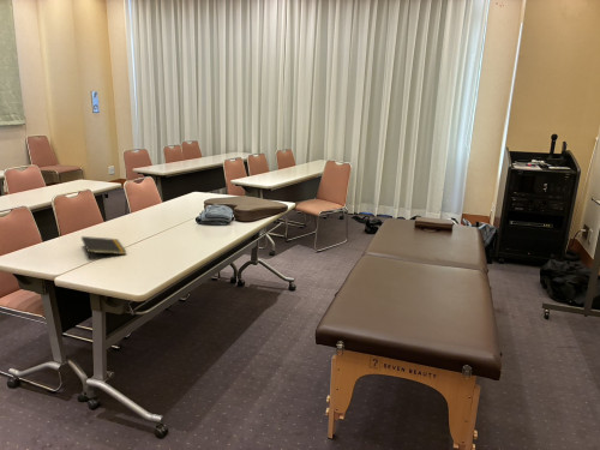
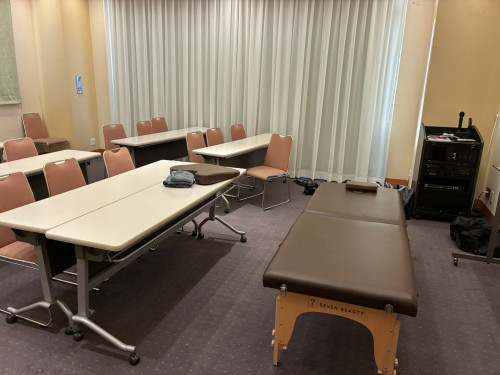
- notepad (103, 245)
